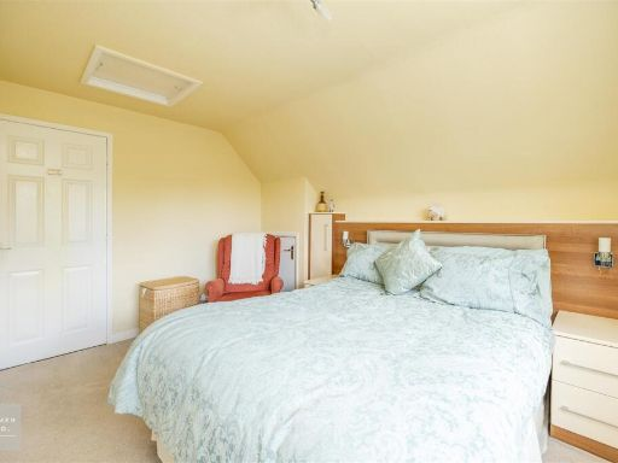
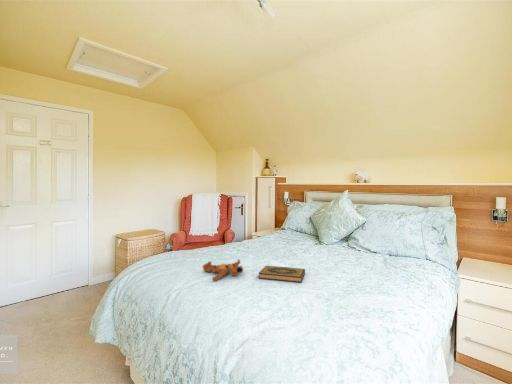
+ teddy bear (223, 267)
+ hardback book (282, 273)
